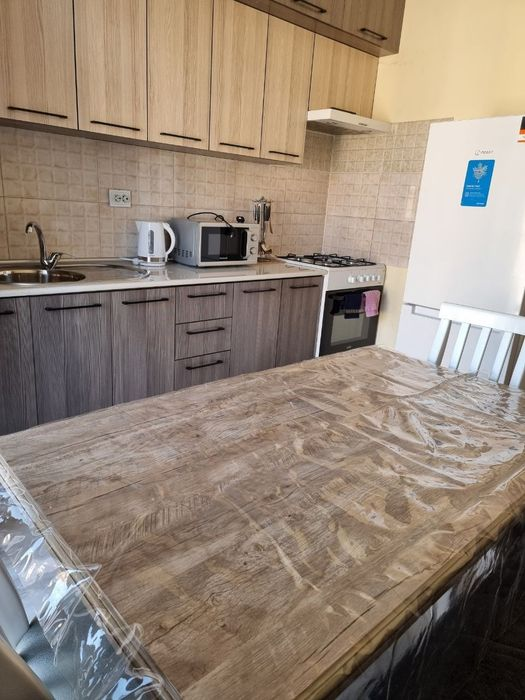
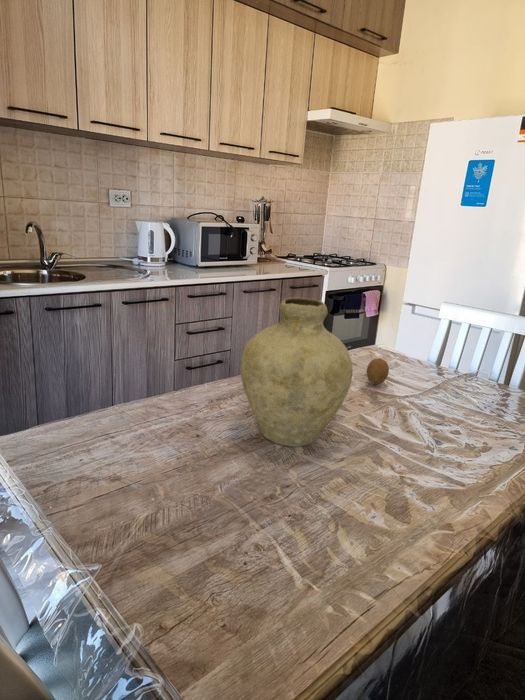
+ vase (295, 370)
+ fruit (377, 371)
